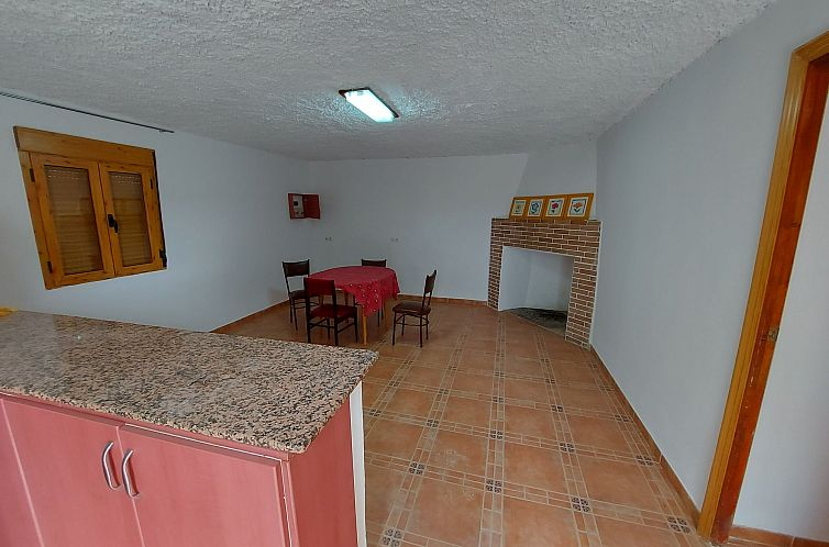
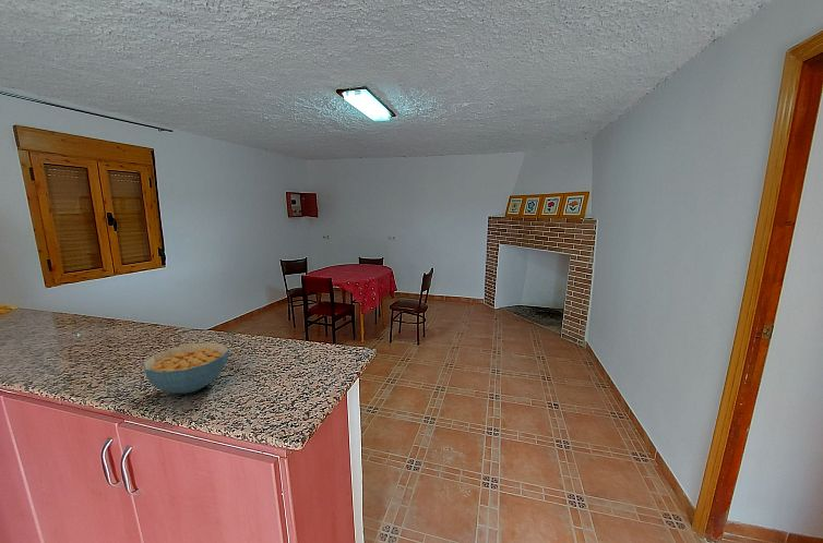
+ cereal bowl (189, 372)
